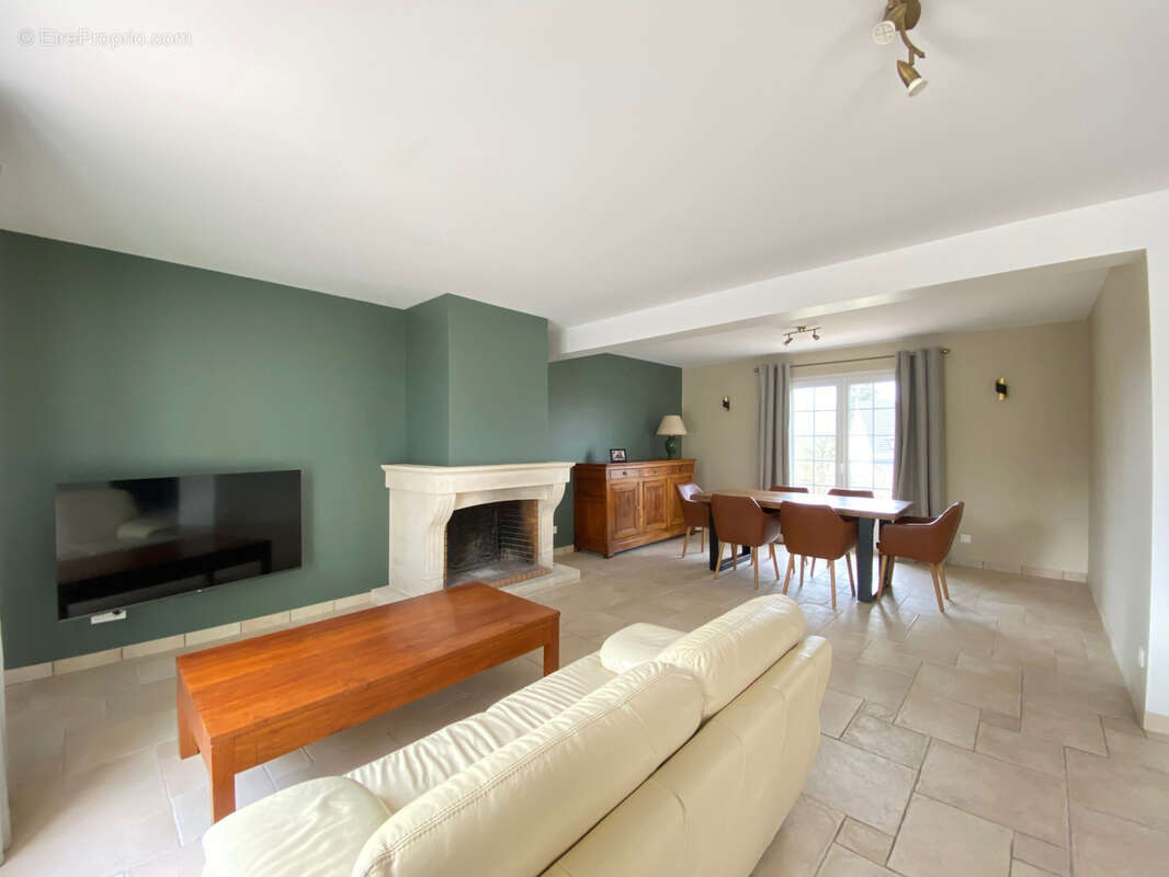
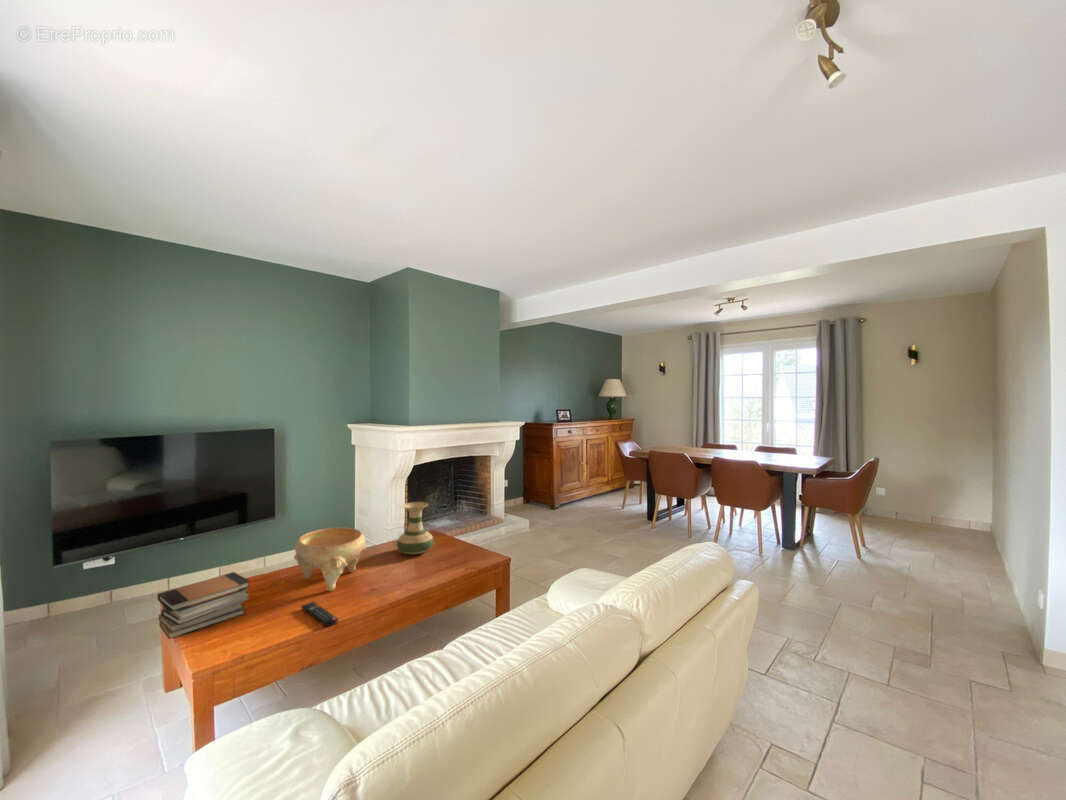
+ decorative bowl (328, 558)
+ vase (415, 527)
+ book stack (205, 603)
+ remote control (319, 613)
